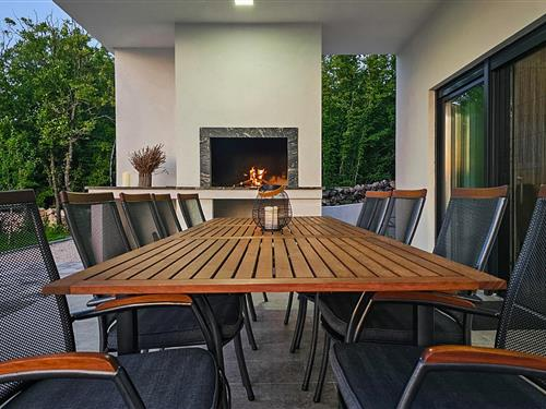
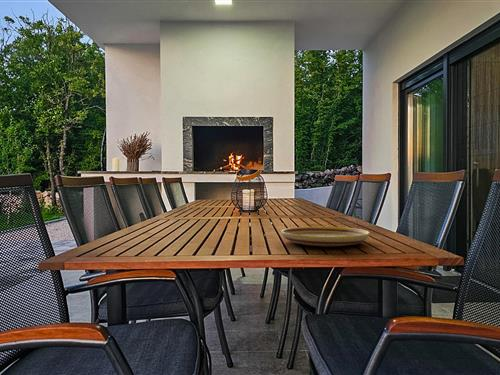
+ plate (324, 236)
